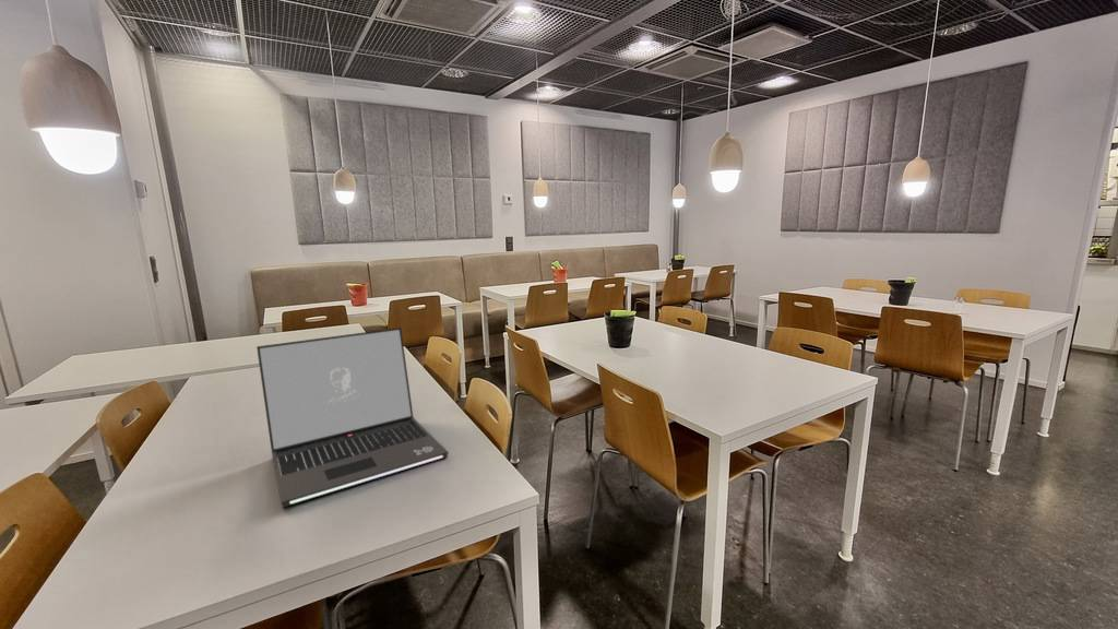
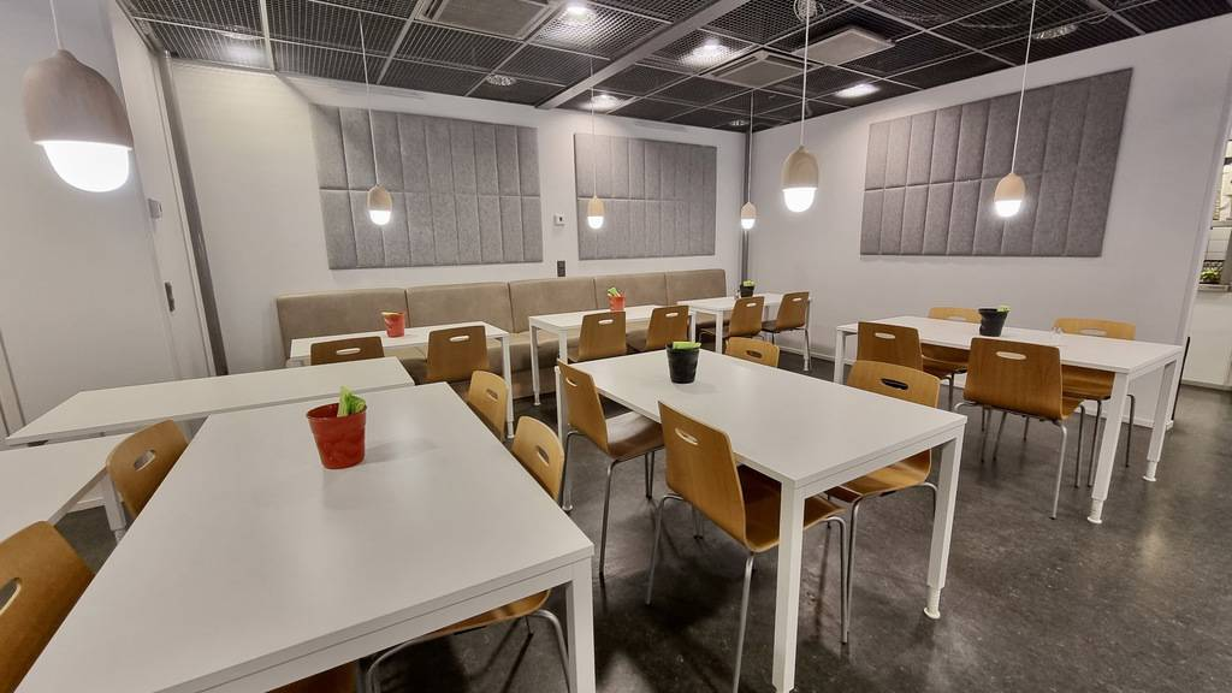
- laptop (352, 401)
